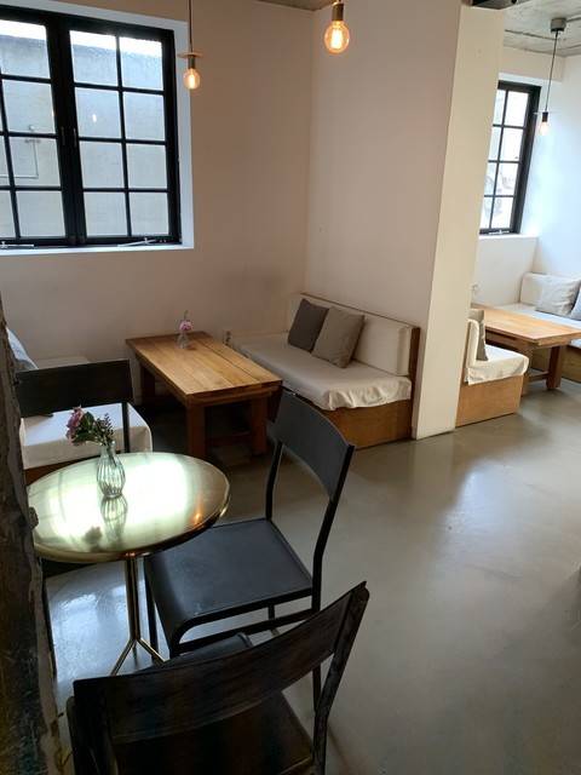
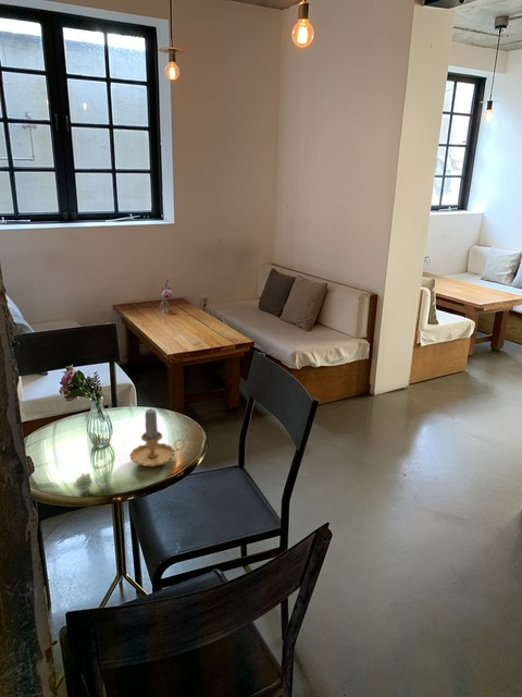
+ candle (157, 433)
